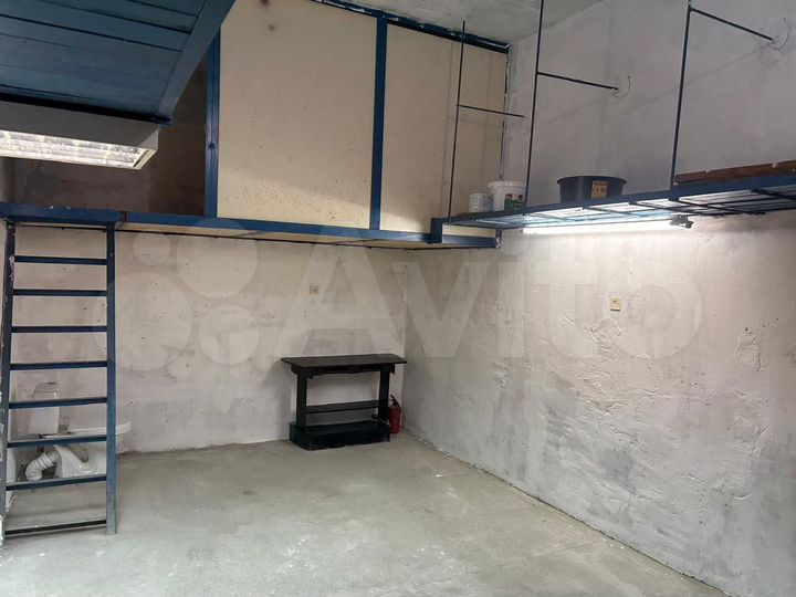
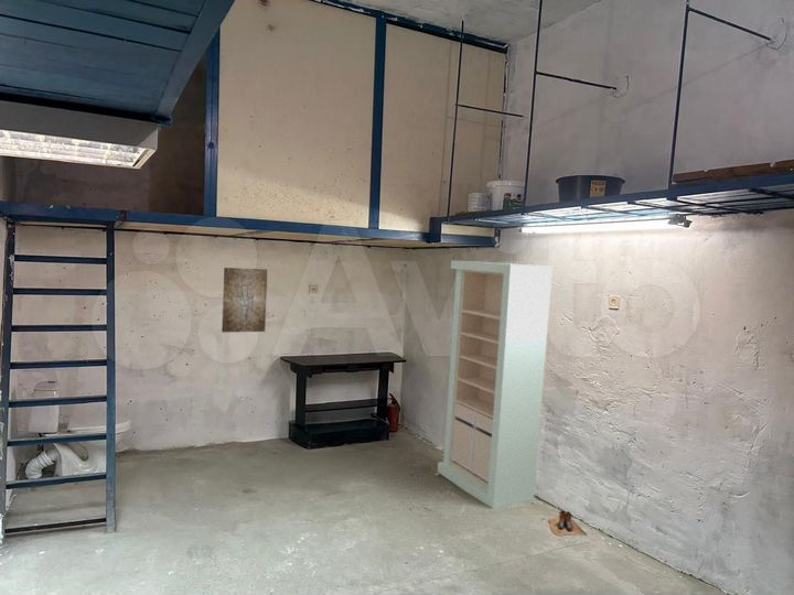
+ wall art (245, 300)
+ storage cabinet (491, 376)
+ boots (567, 520)
